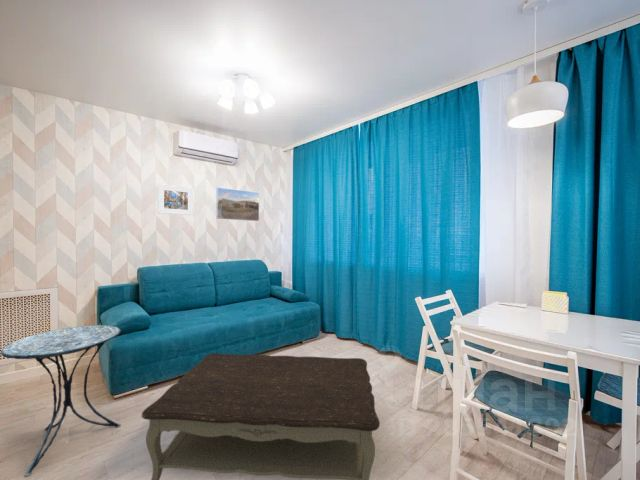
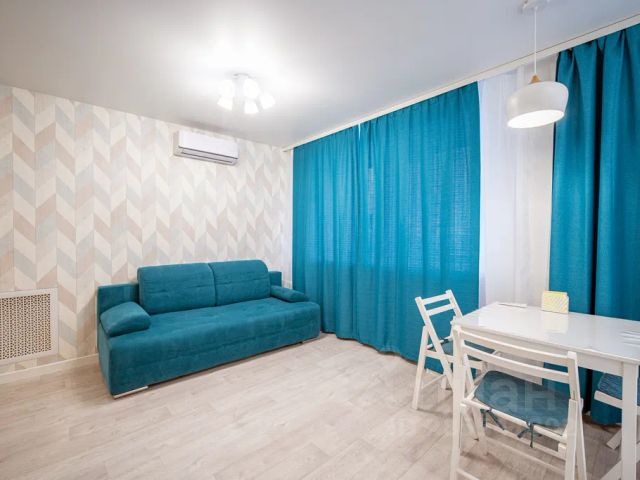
- side table (66, 389)
- coffee table (273, 411)
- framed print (176, 200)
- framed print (238, 205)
